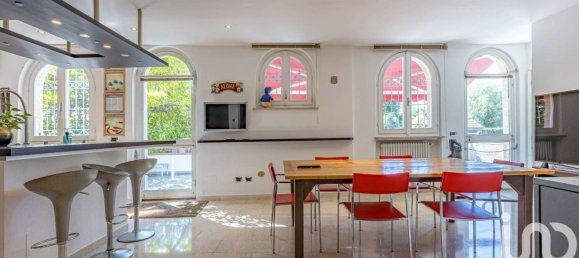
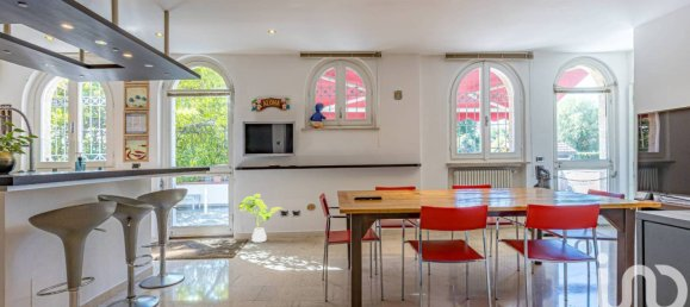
+ house plant (257, 218)
